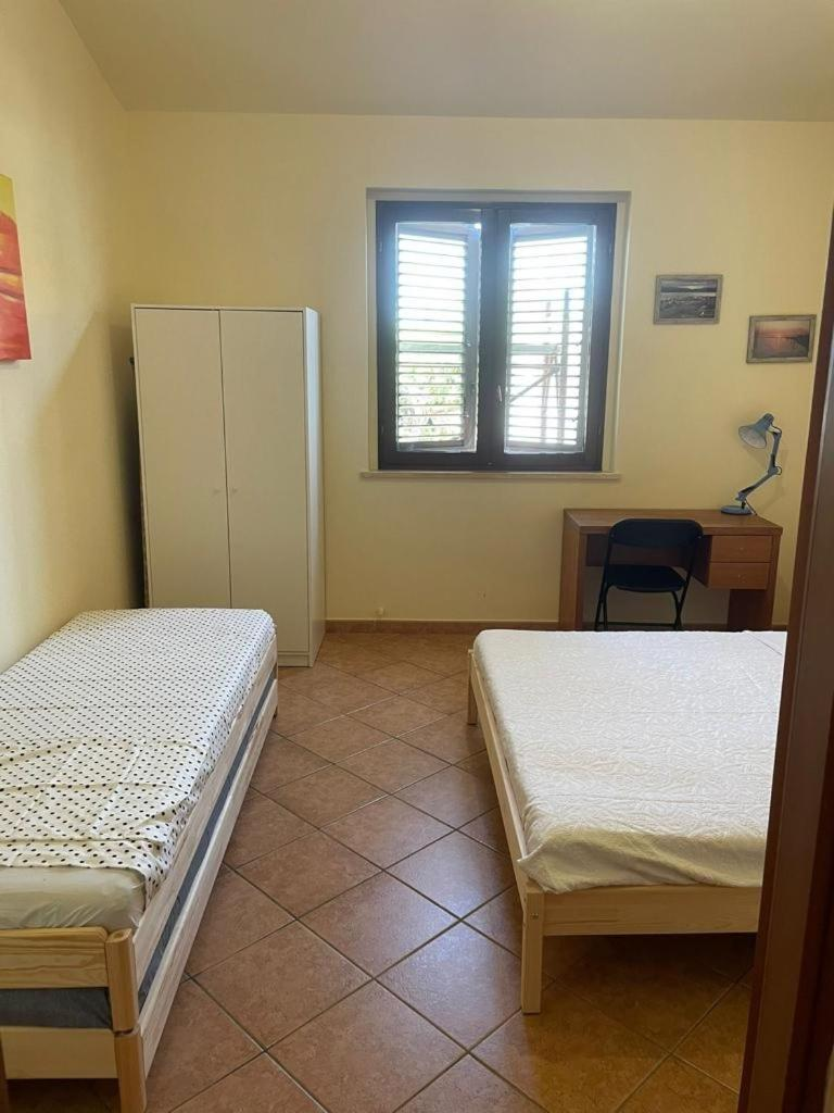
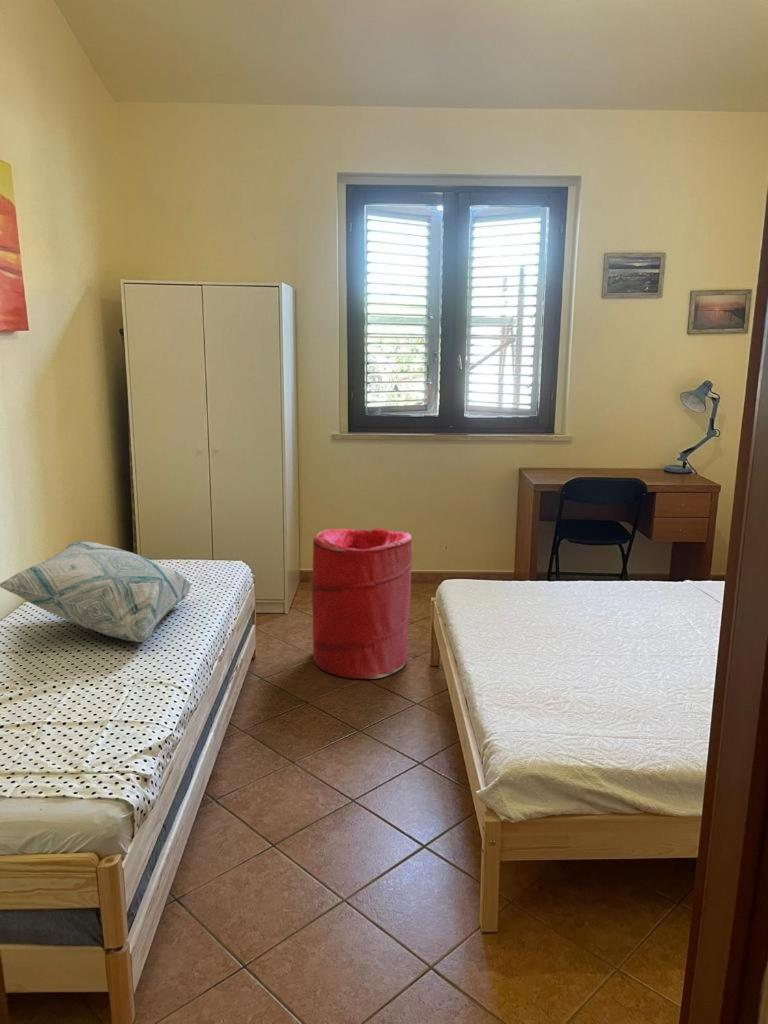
+ laundry hamper (361, 596)
+ decorative pillow (104, 589)
